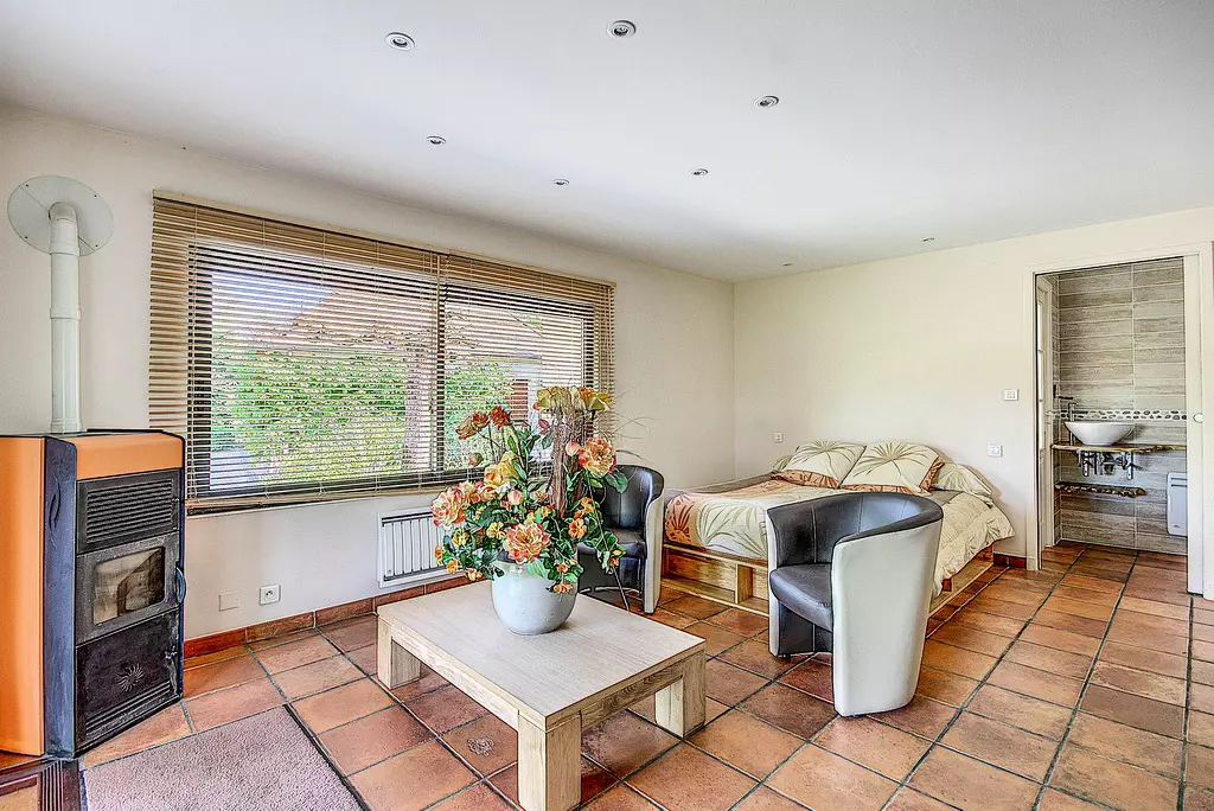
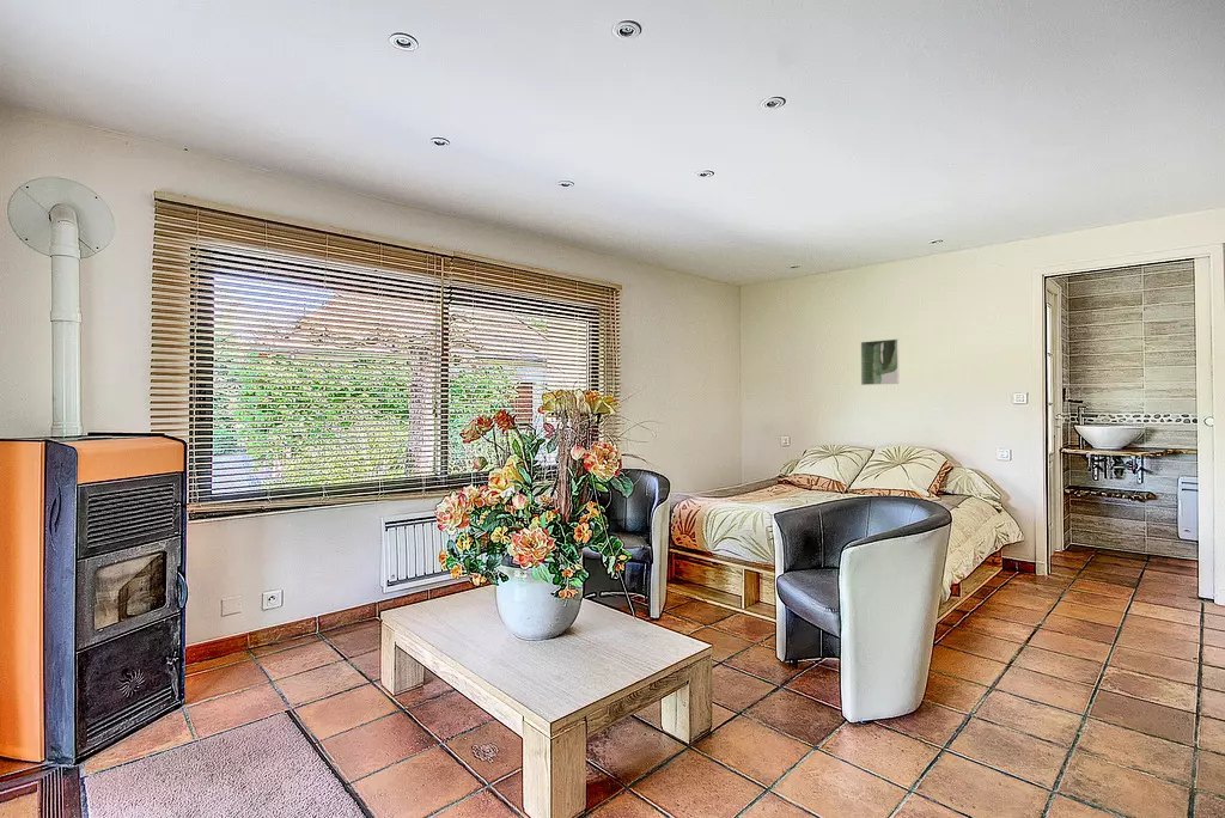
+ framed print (879, 362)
